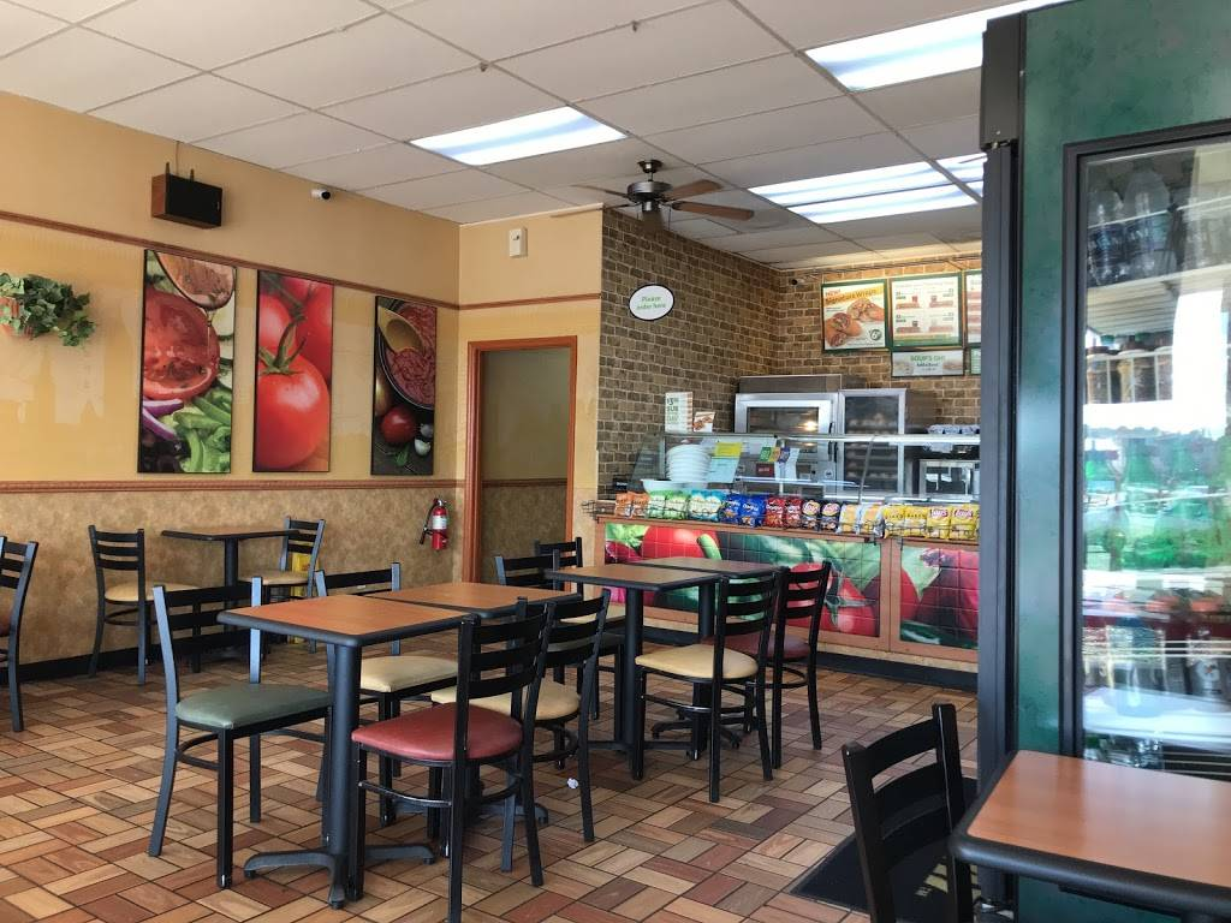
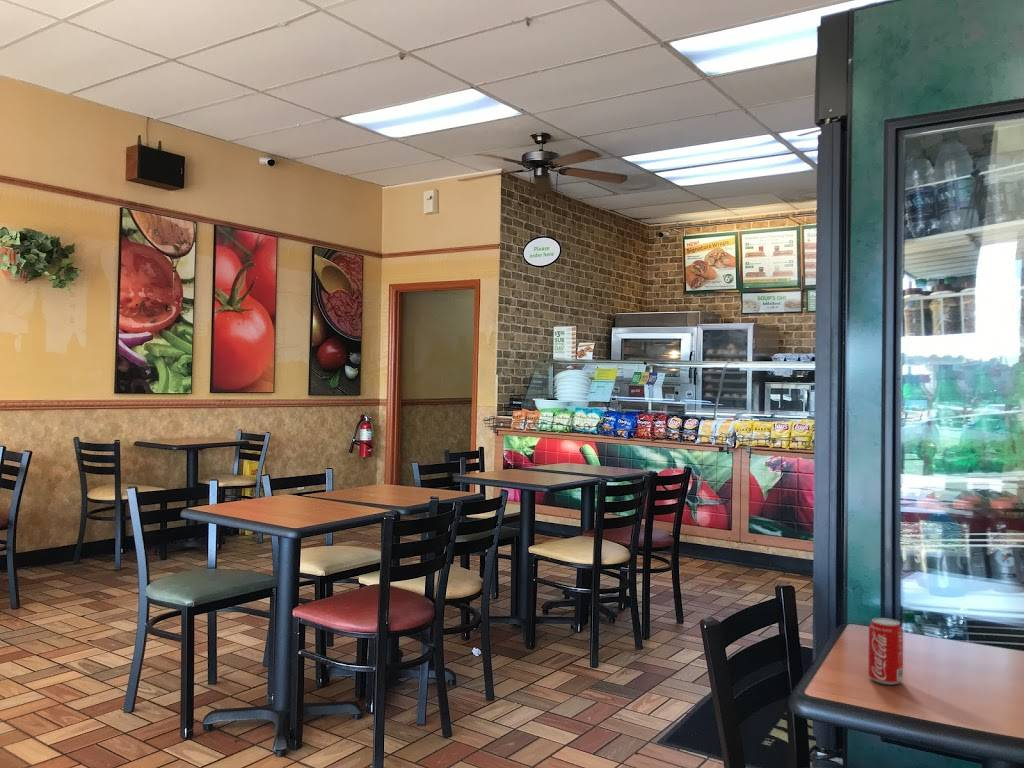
+ beverage can (885, 650)
